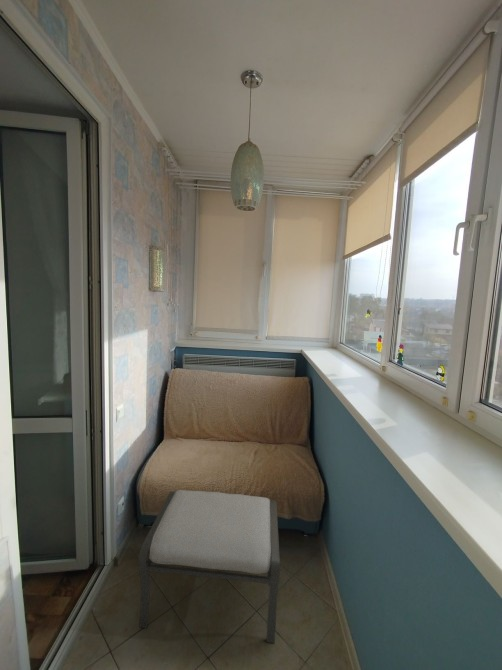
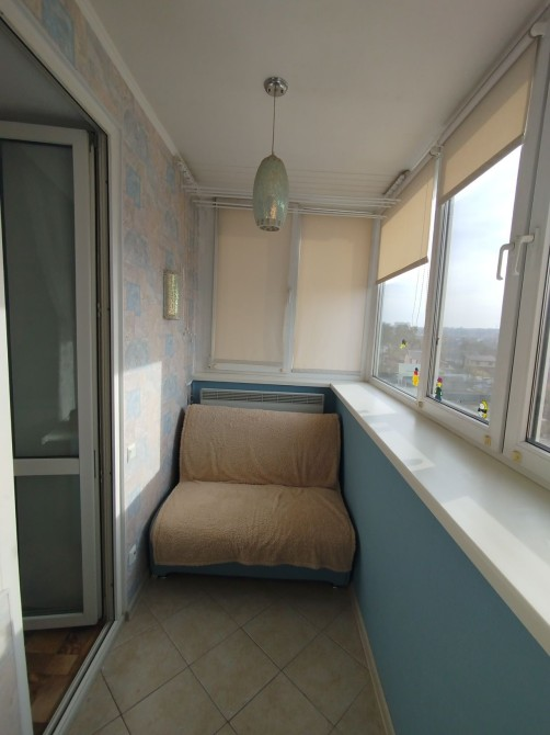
- ottoman (215, 551)
